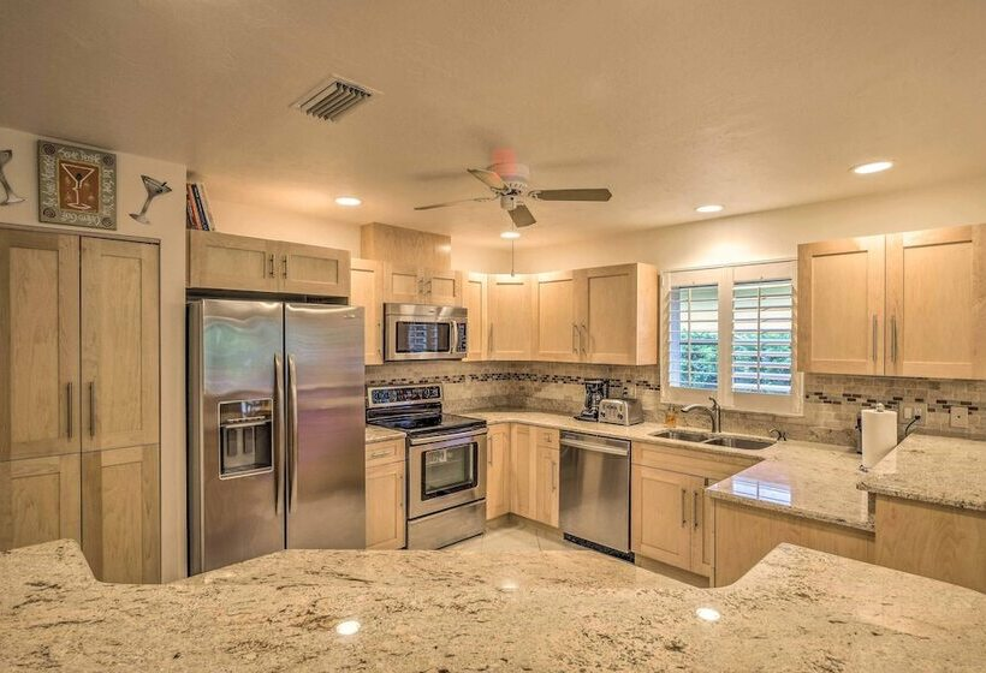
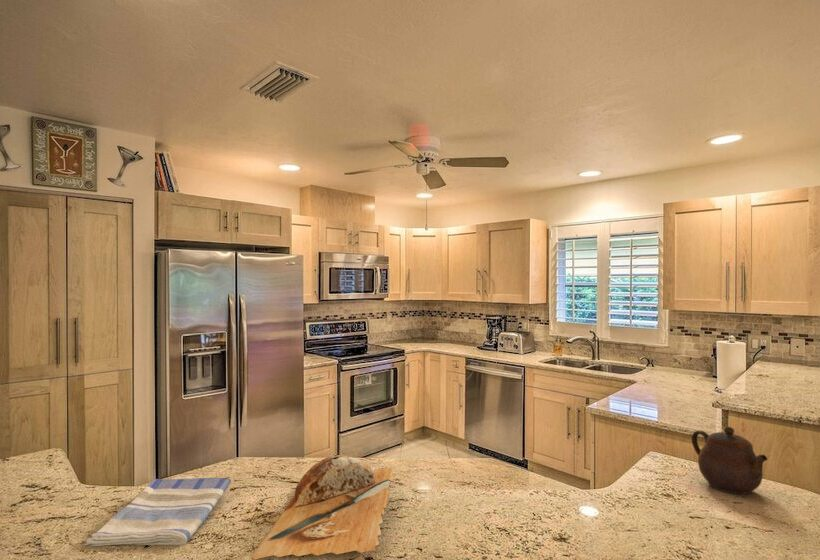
+ dish towel (167, 508)
+ chopping board (334, 491)
+ teapot (726, 455)
